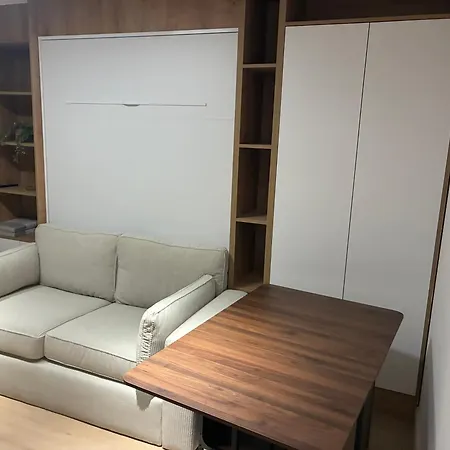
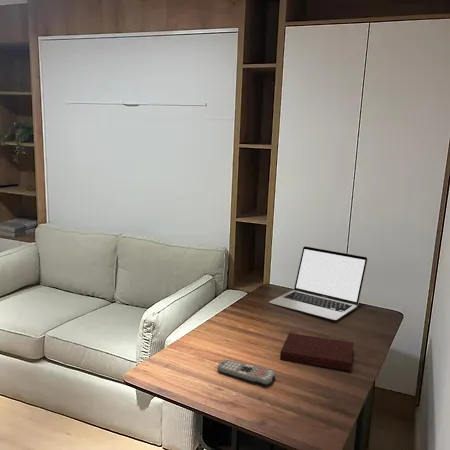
+ laptop (318, 280)
+ notebook (317, 350)
+ remote control (245, 371)
